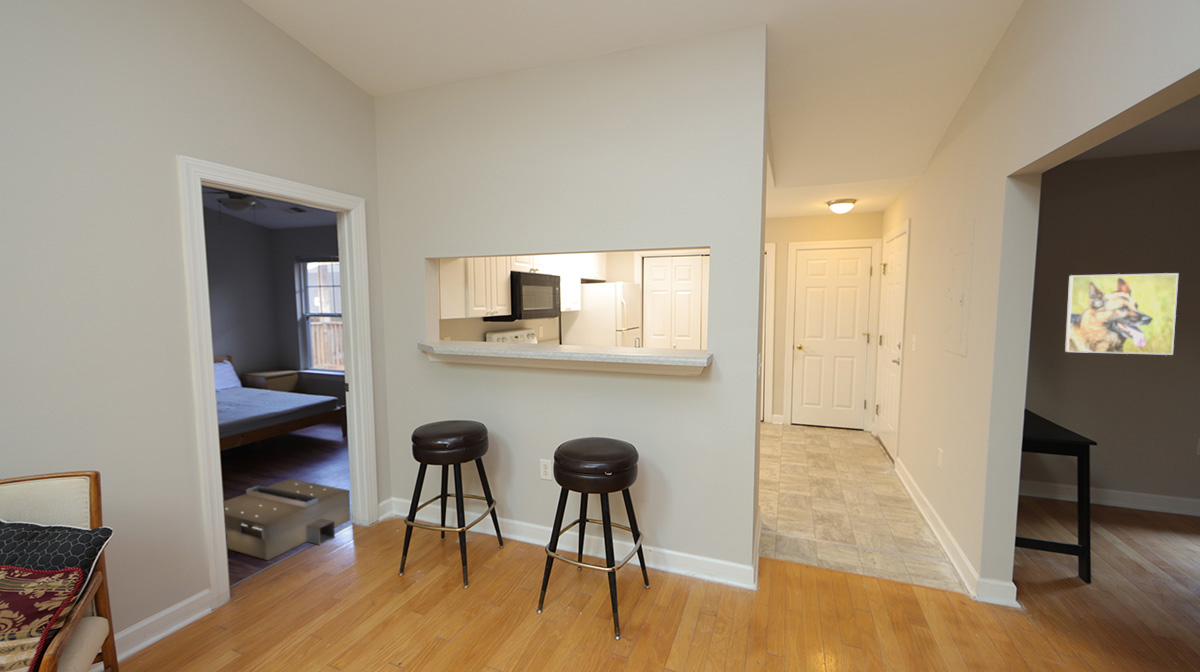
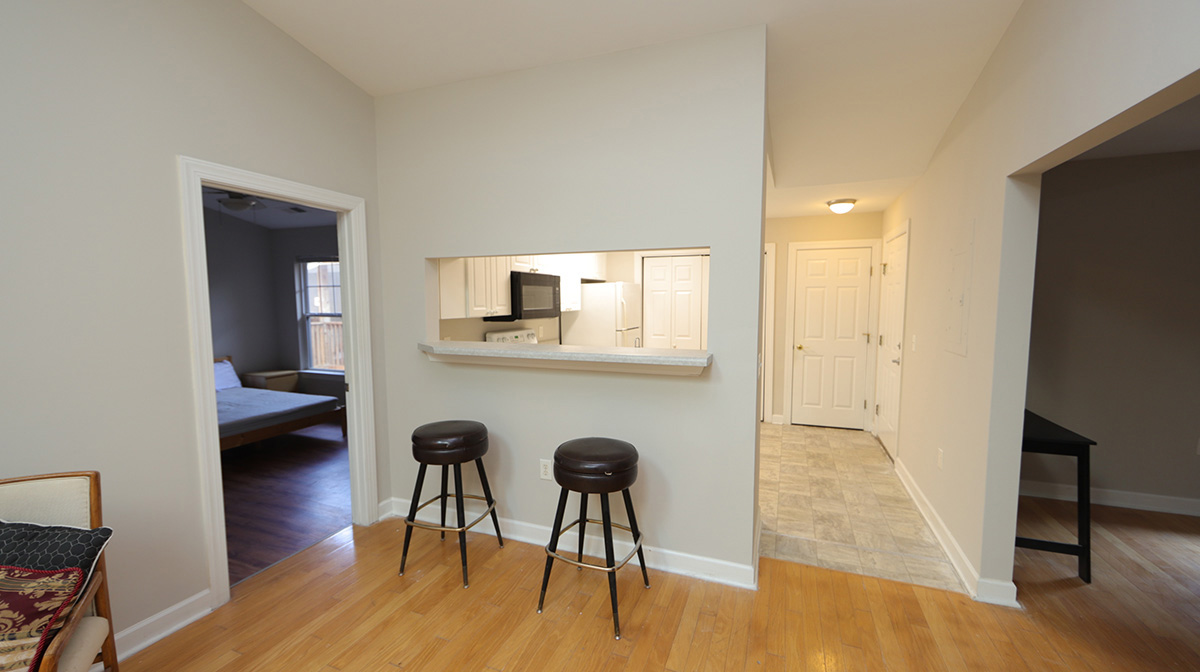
- ceiling vent (295, 510)
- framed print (1119, 314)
